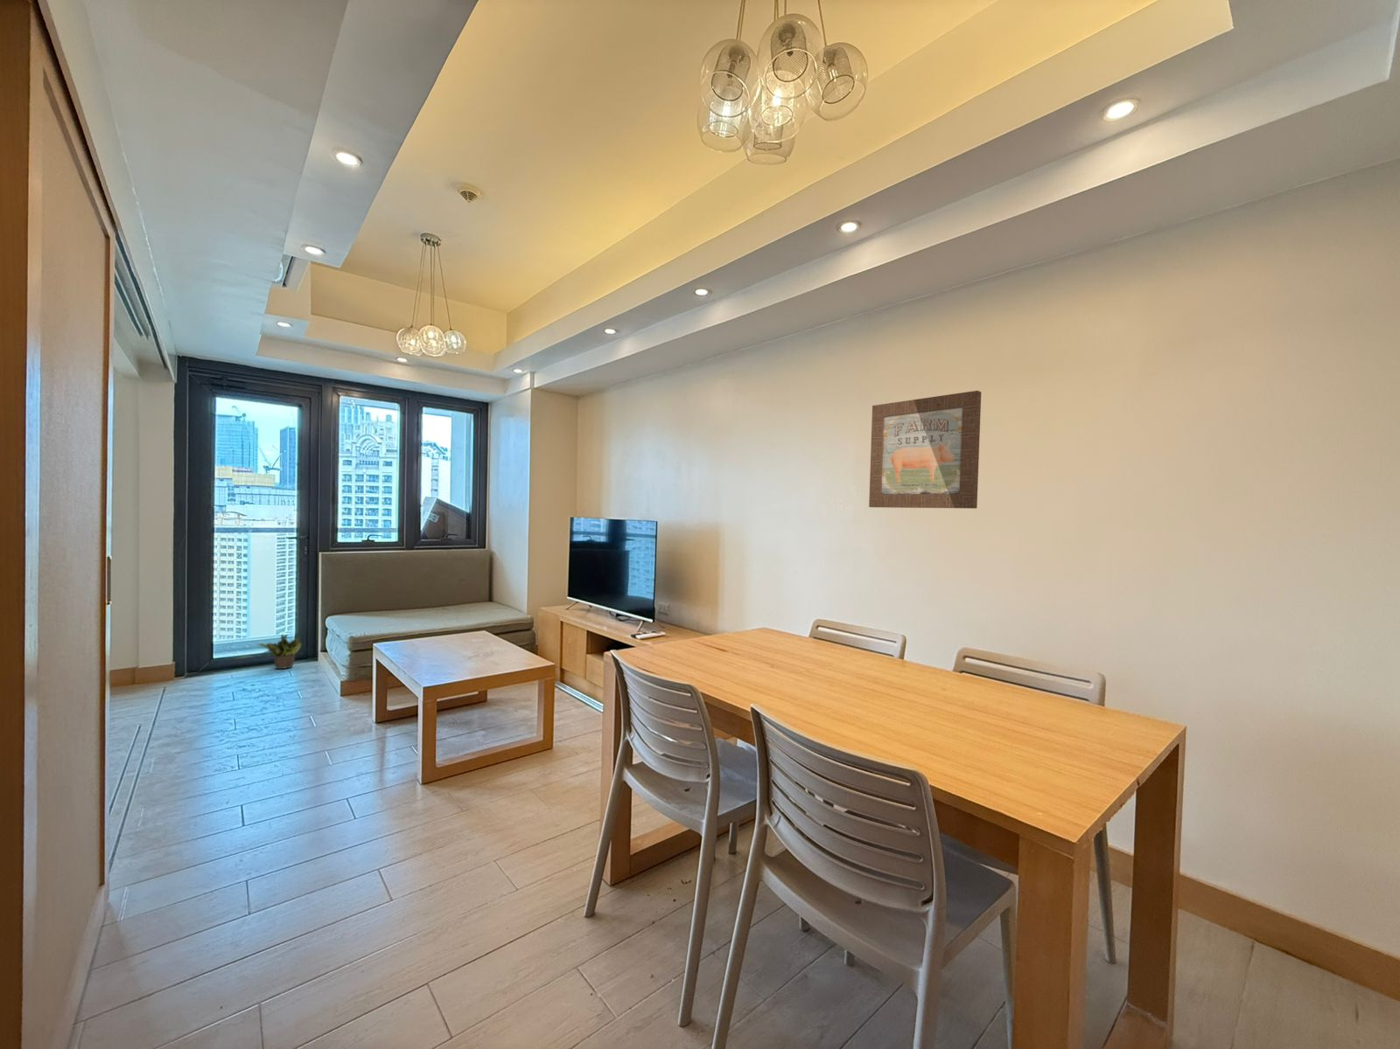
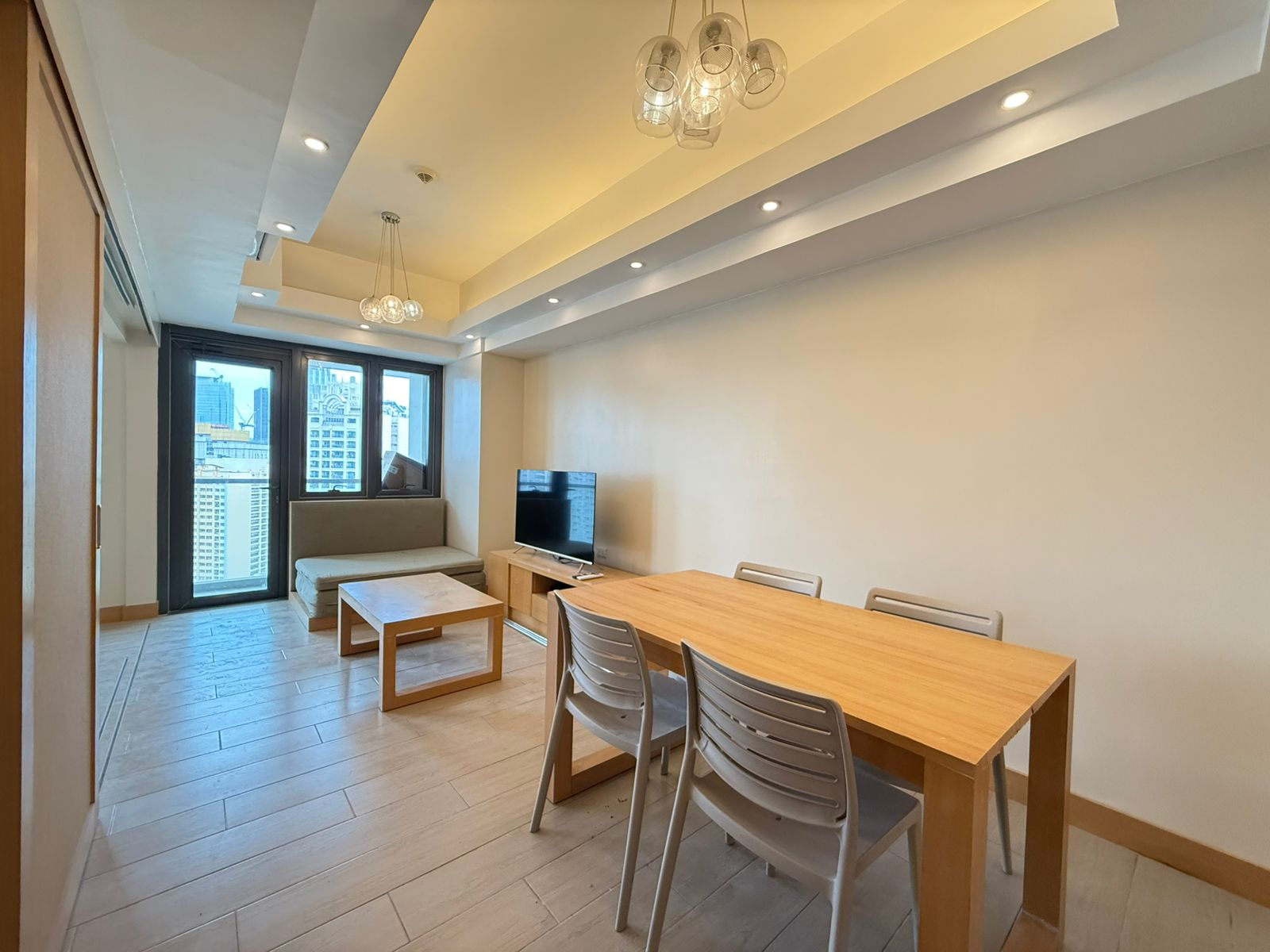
- potted plant (279, 649)
- wall art (920, 453)
